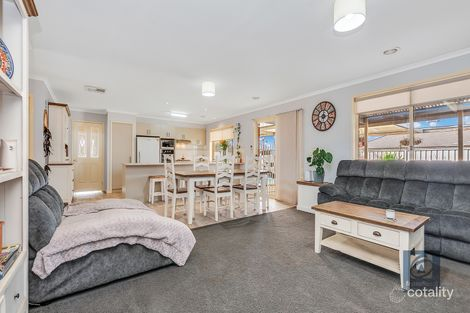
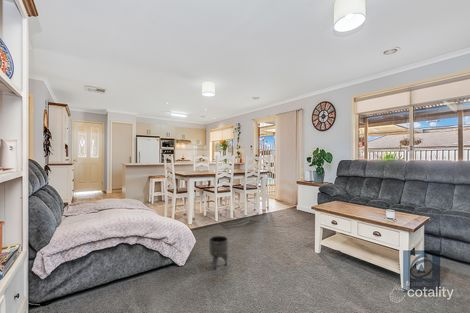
+ planter (218, 252)
